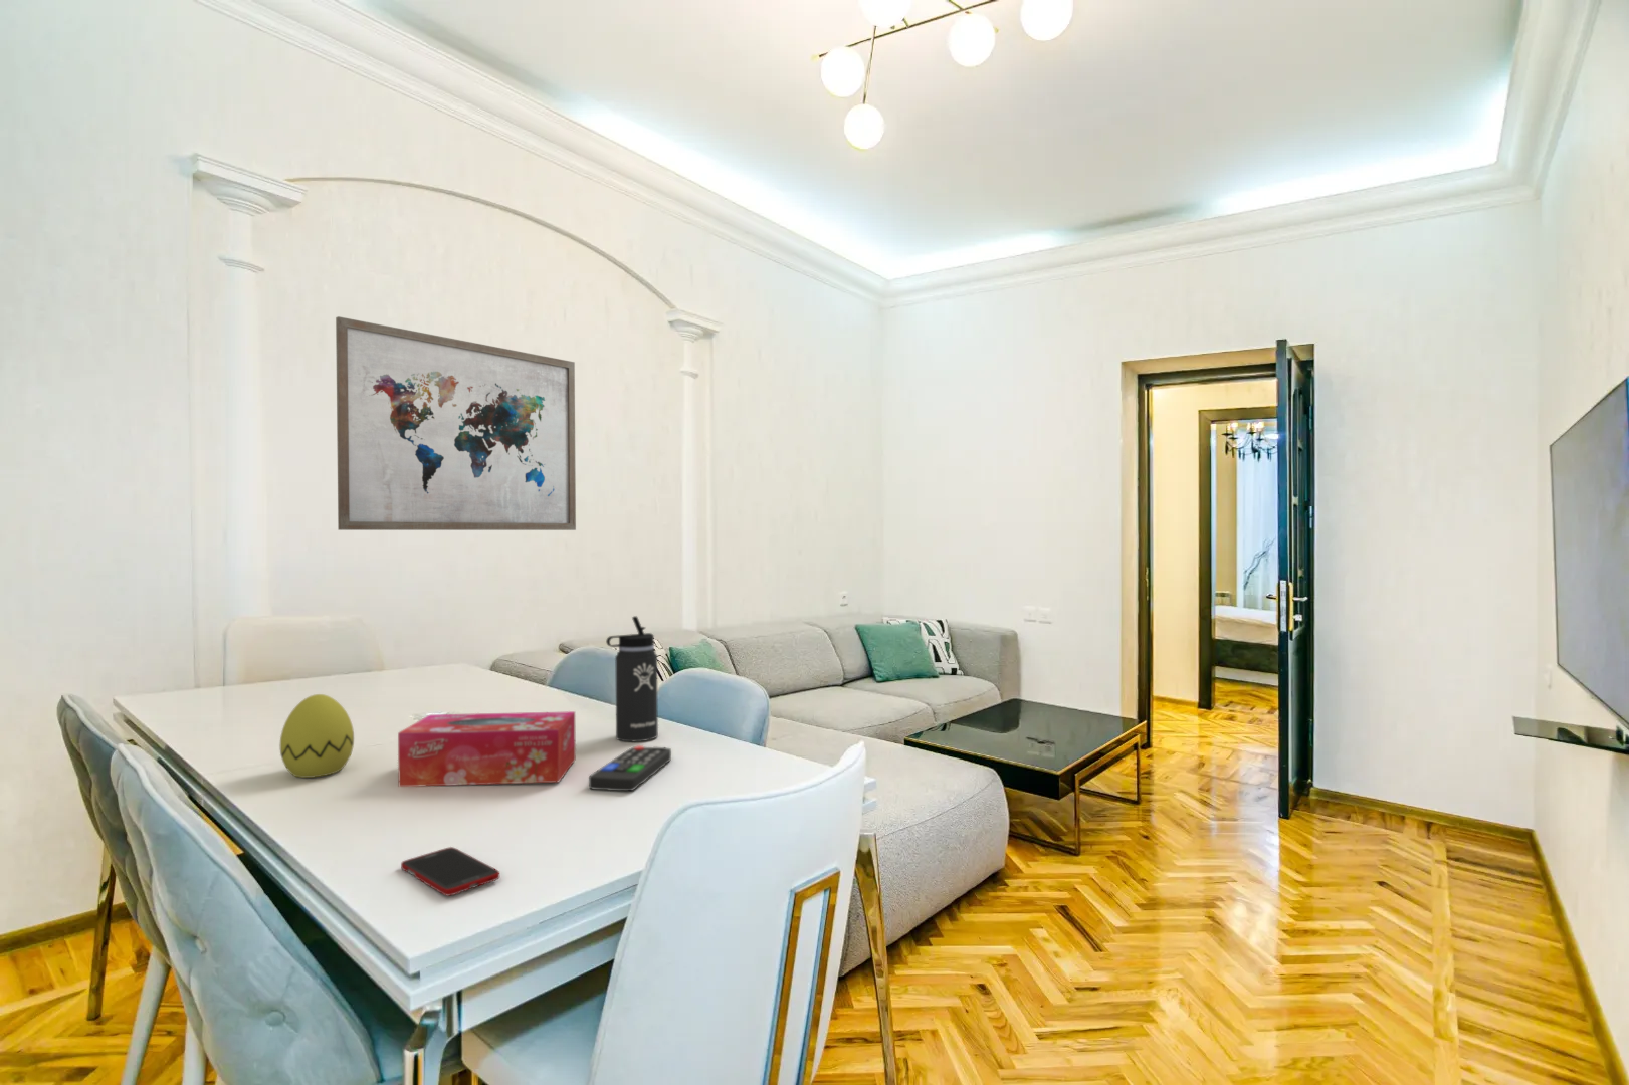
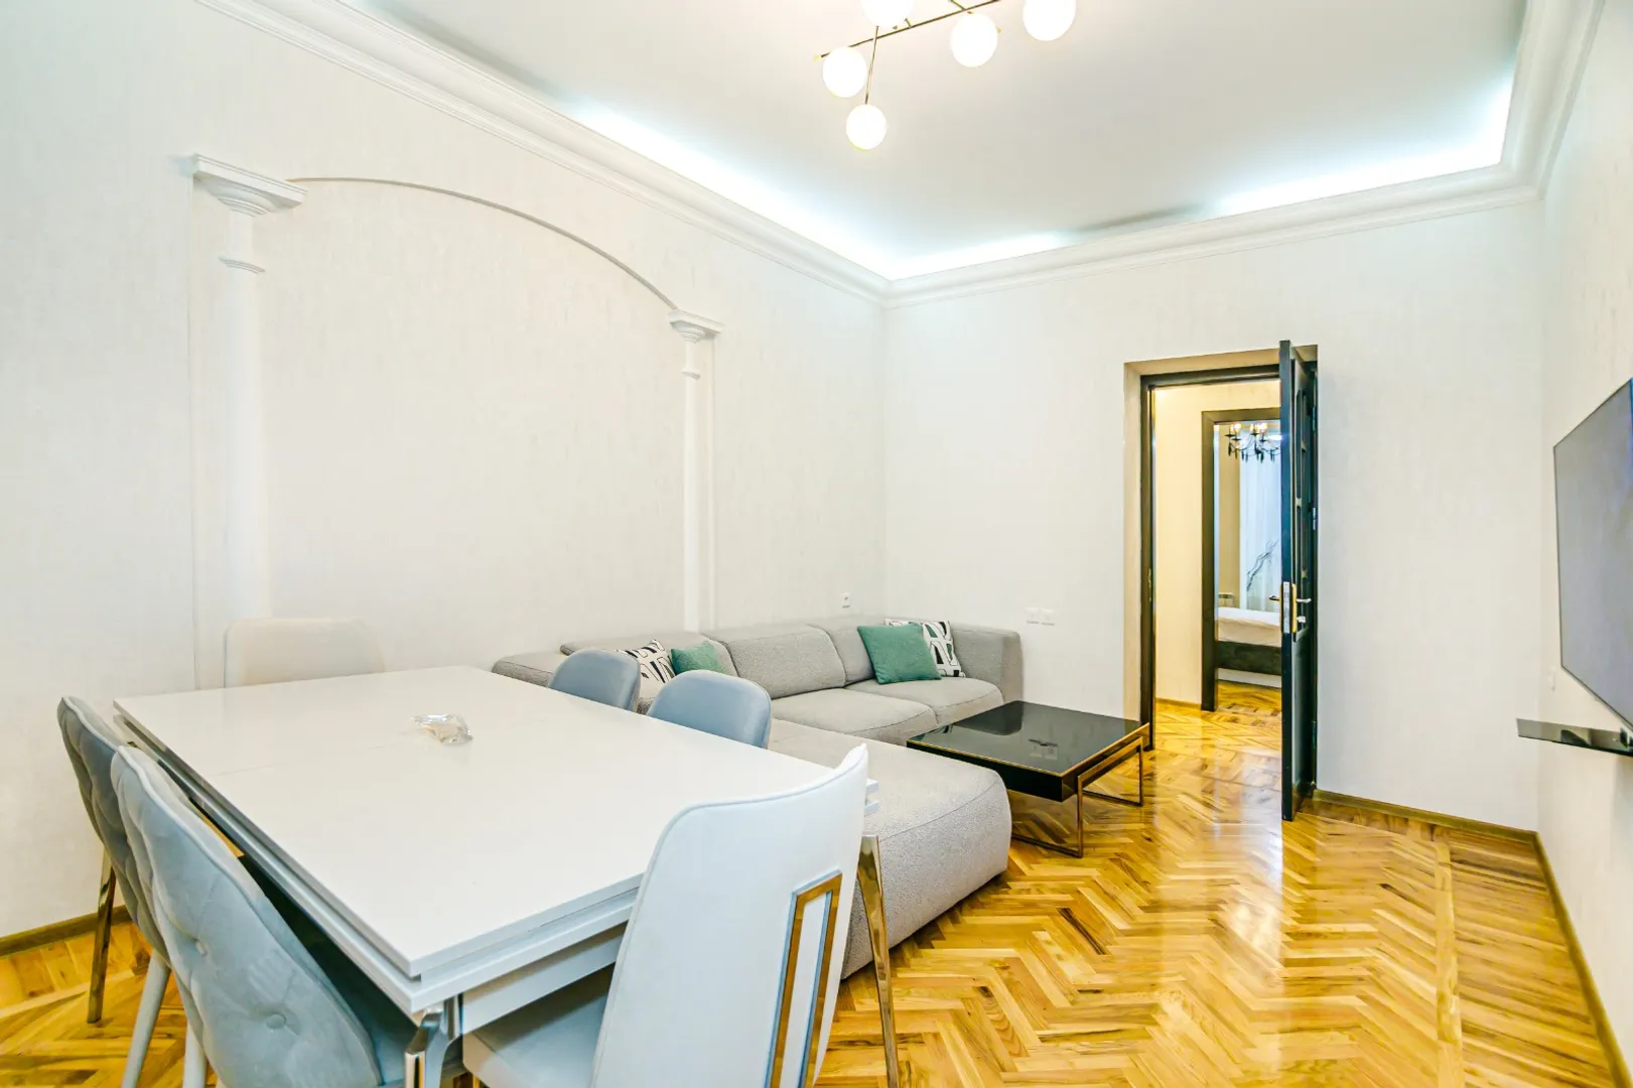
- thermos bottle (632, 676)
- cell phone (449, 869)
- decorative egg (317, 733)
- remote control (632, 765)
- wall art (469, 436)
- tissue box (492, 746)
